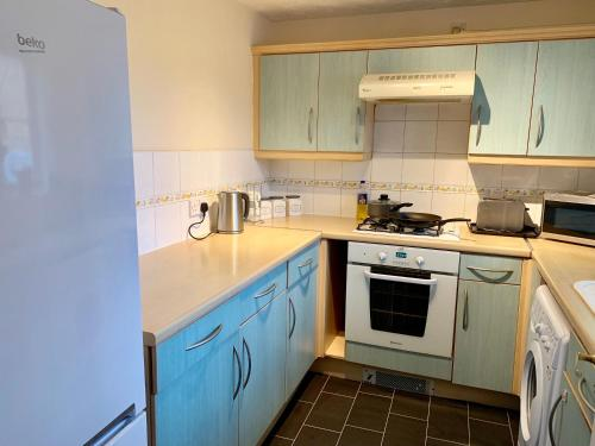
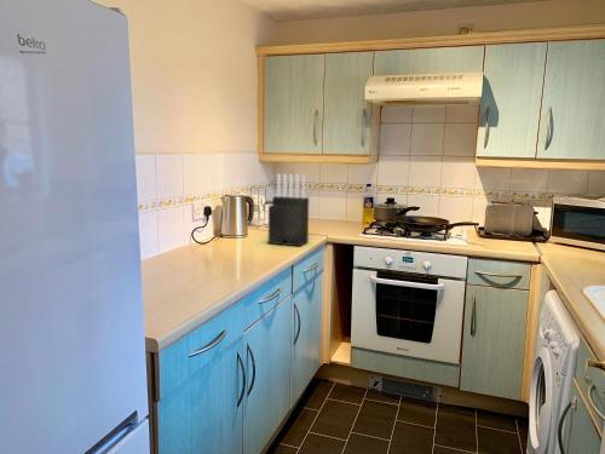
+ knife block (287, 208)
